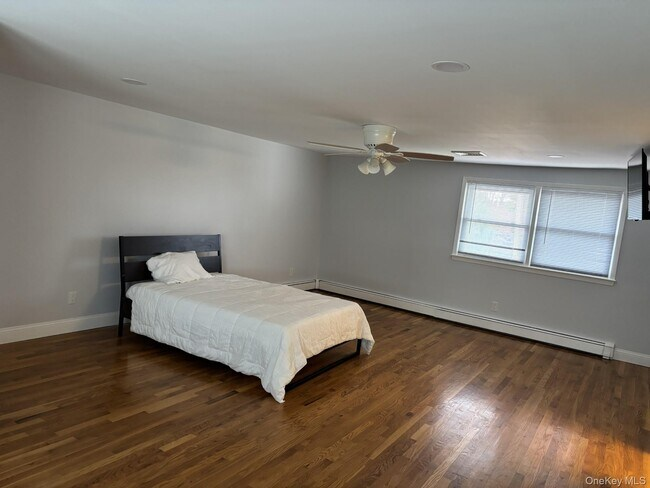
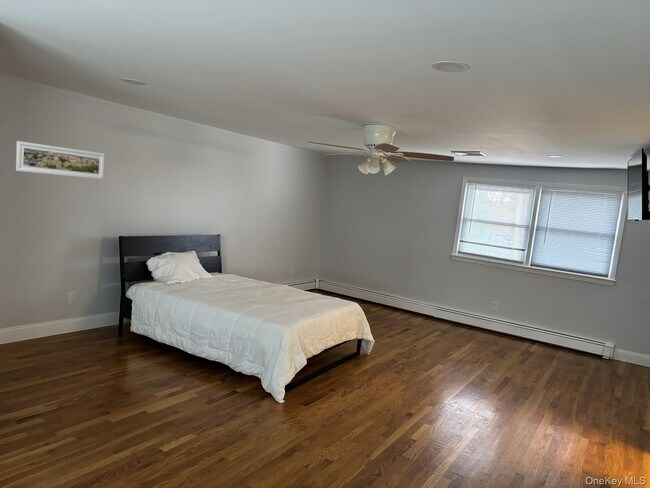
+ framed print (63, 161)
